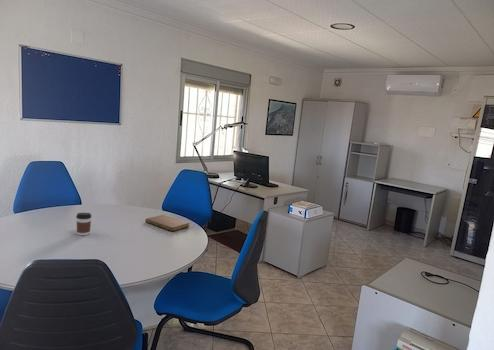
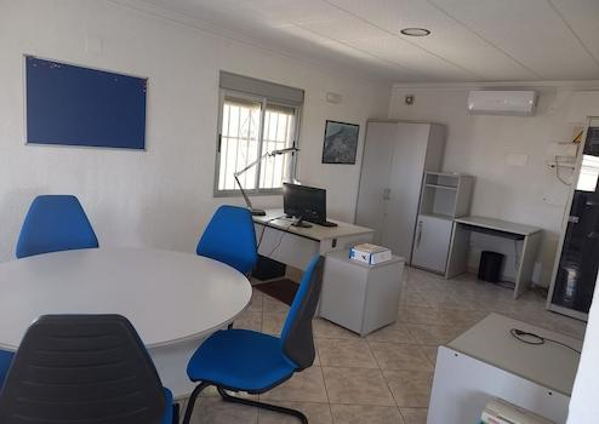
- notebook (167, 222)
- coffee cup (83, 223)
